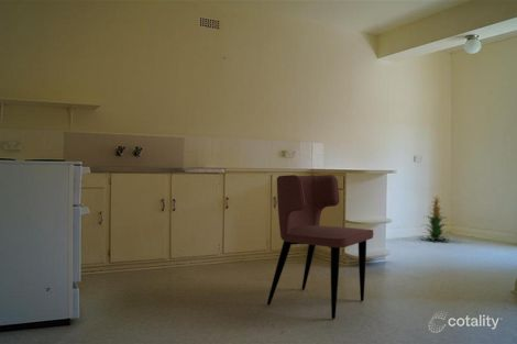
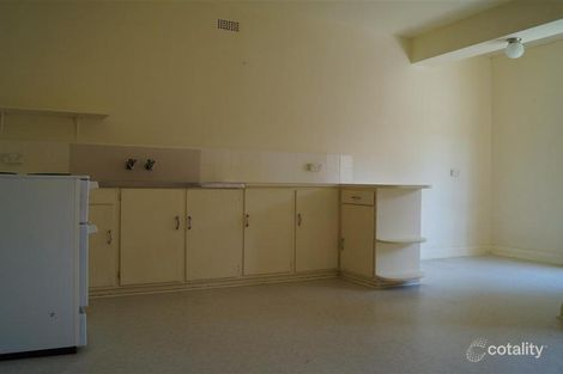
- dining chair (321, 238)
- indoor plant (436, 217)
